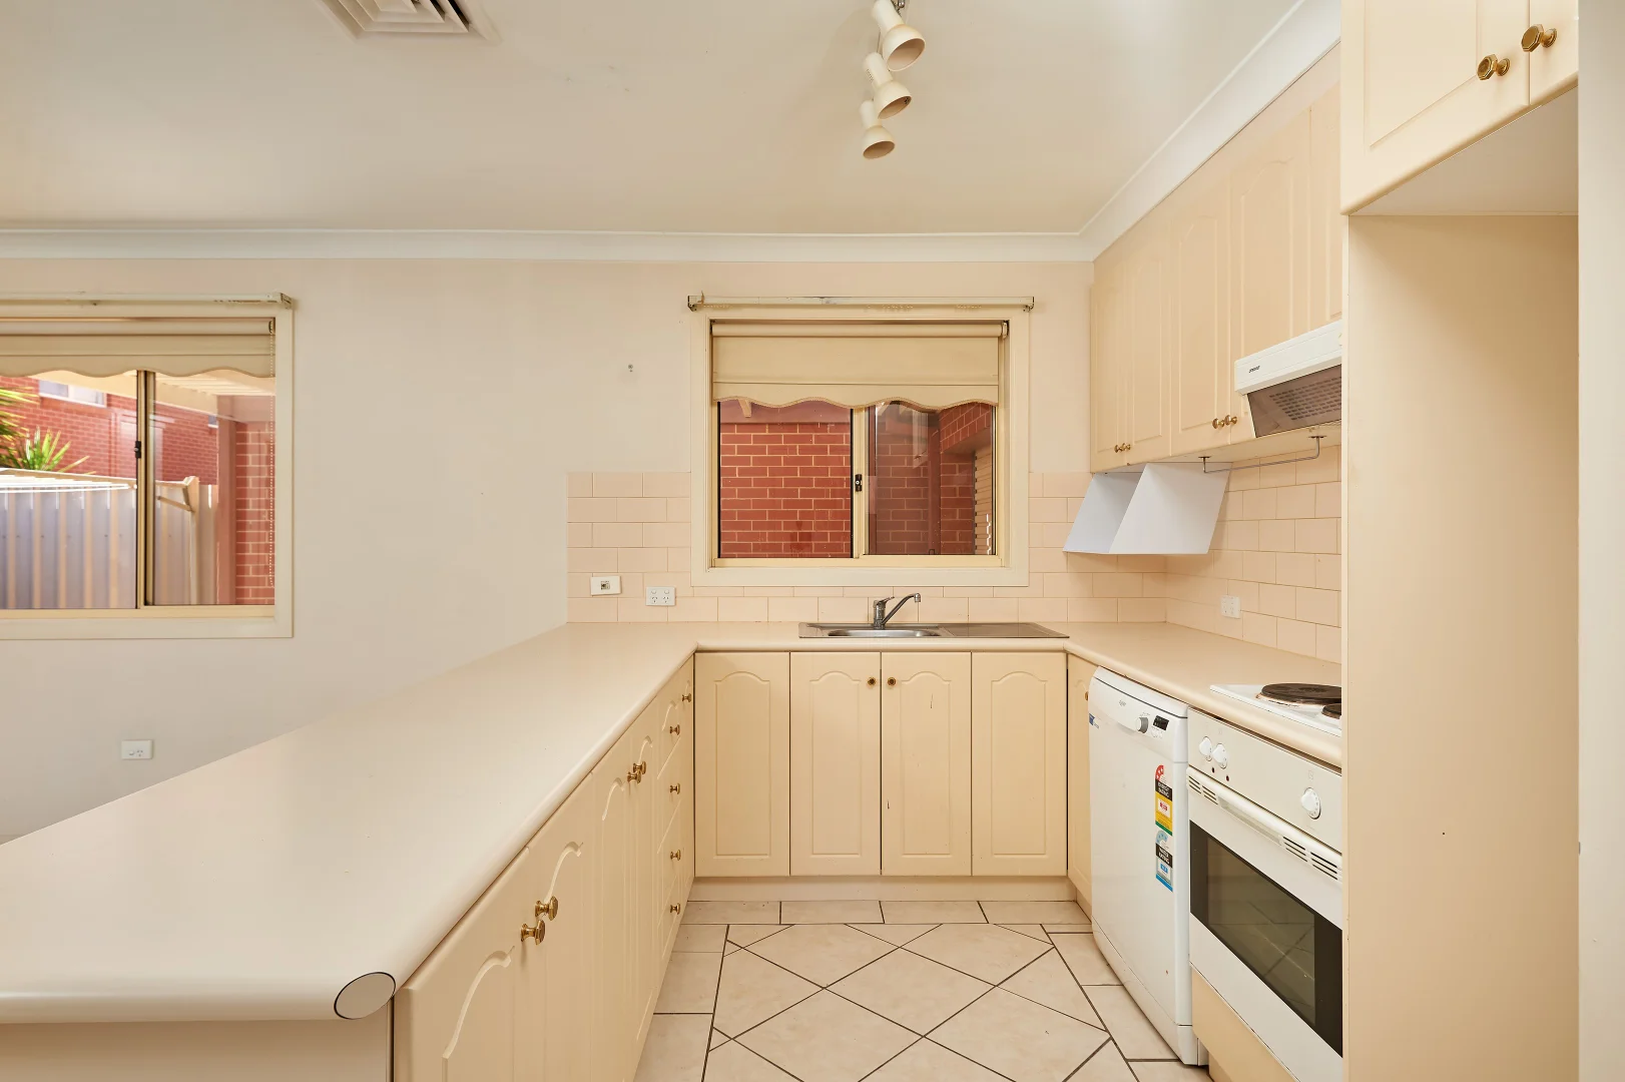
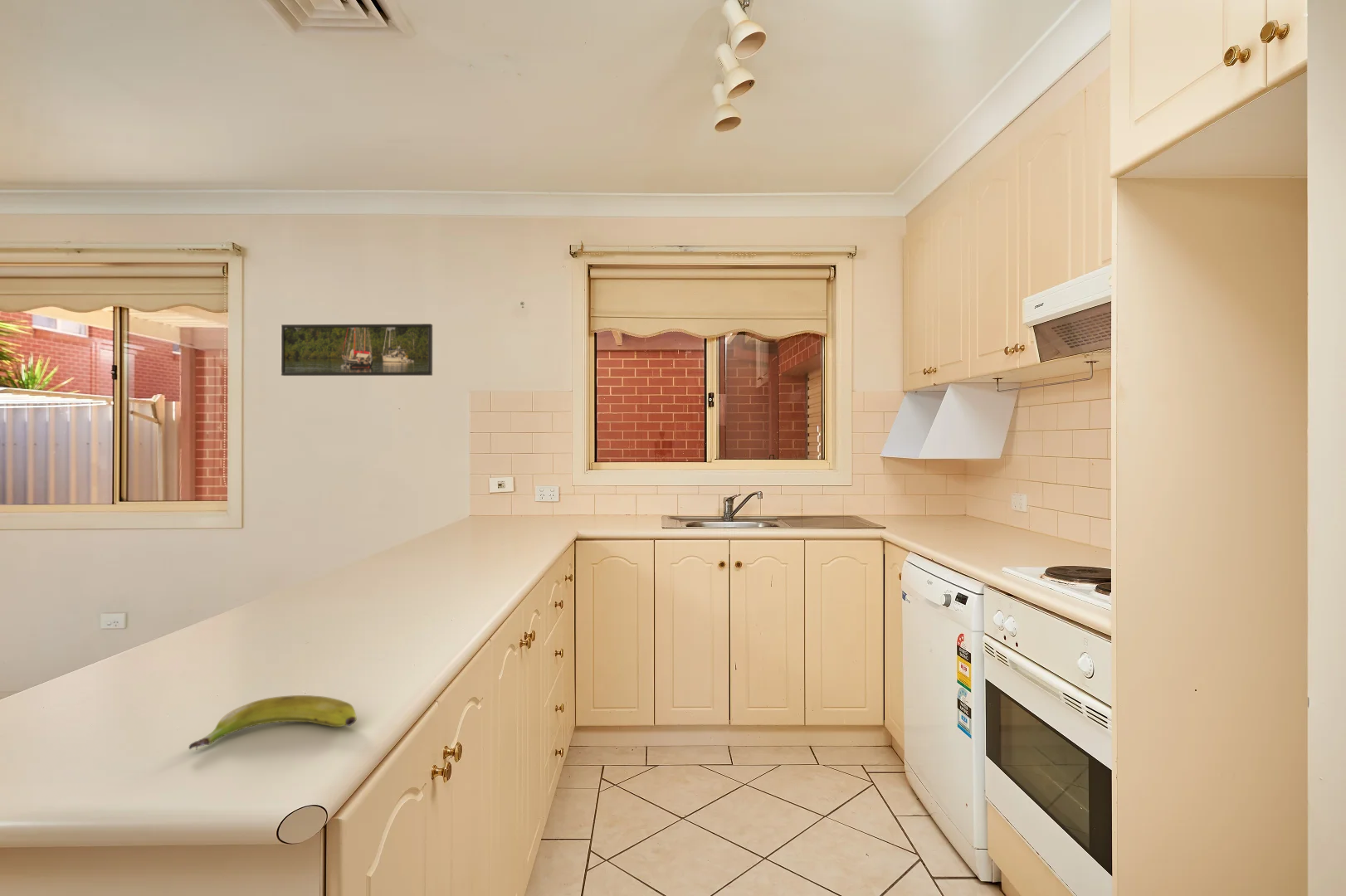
+ banana (285, 716)
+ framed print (356, 349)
